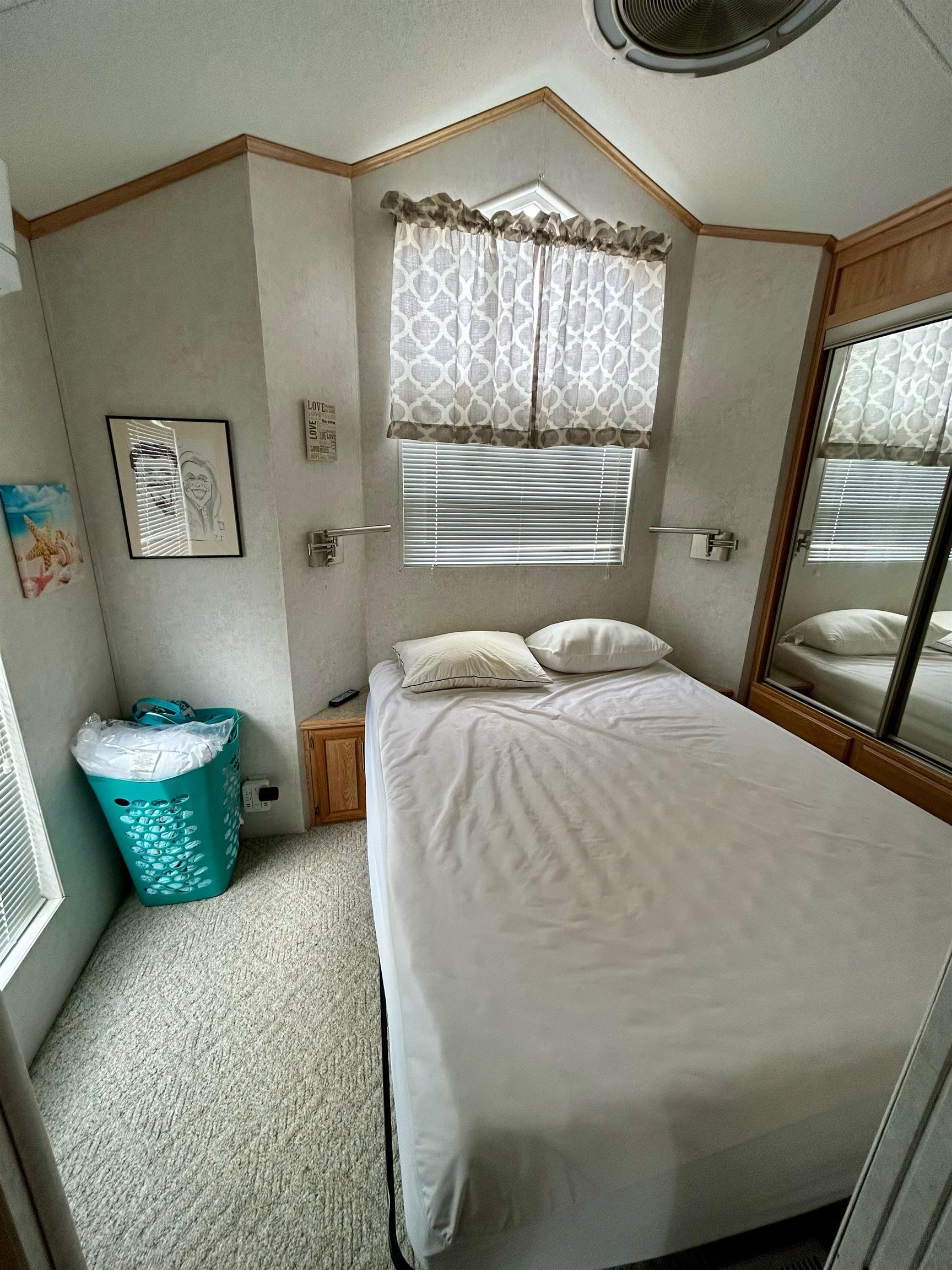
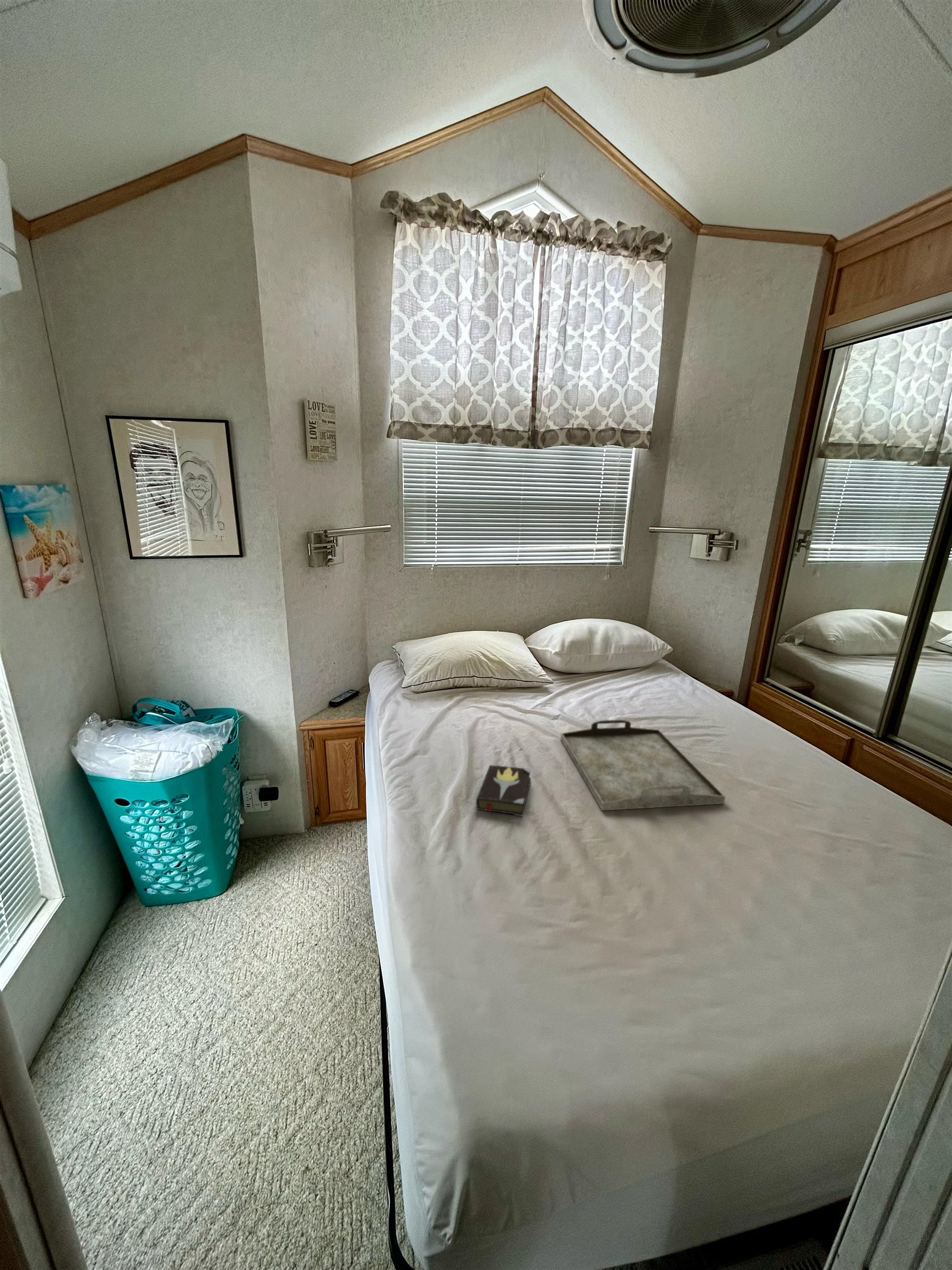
+ serving tray (635, 758)
+ hardback book (505, 787)
